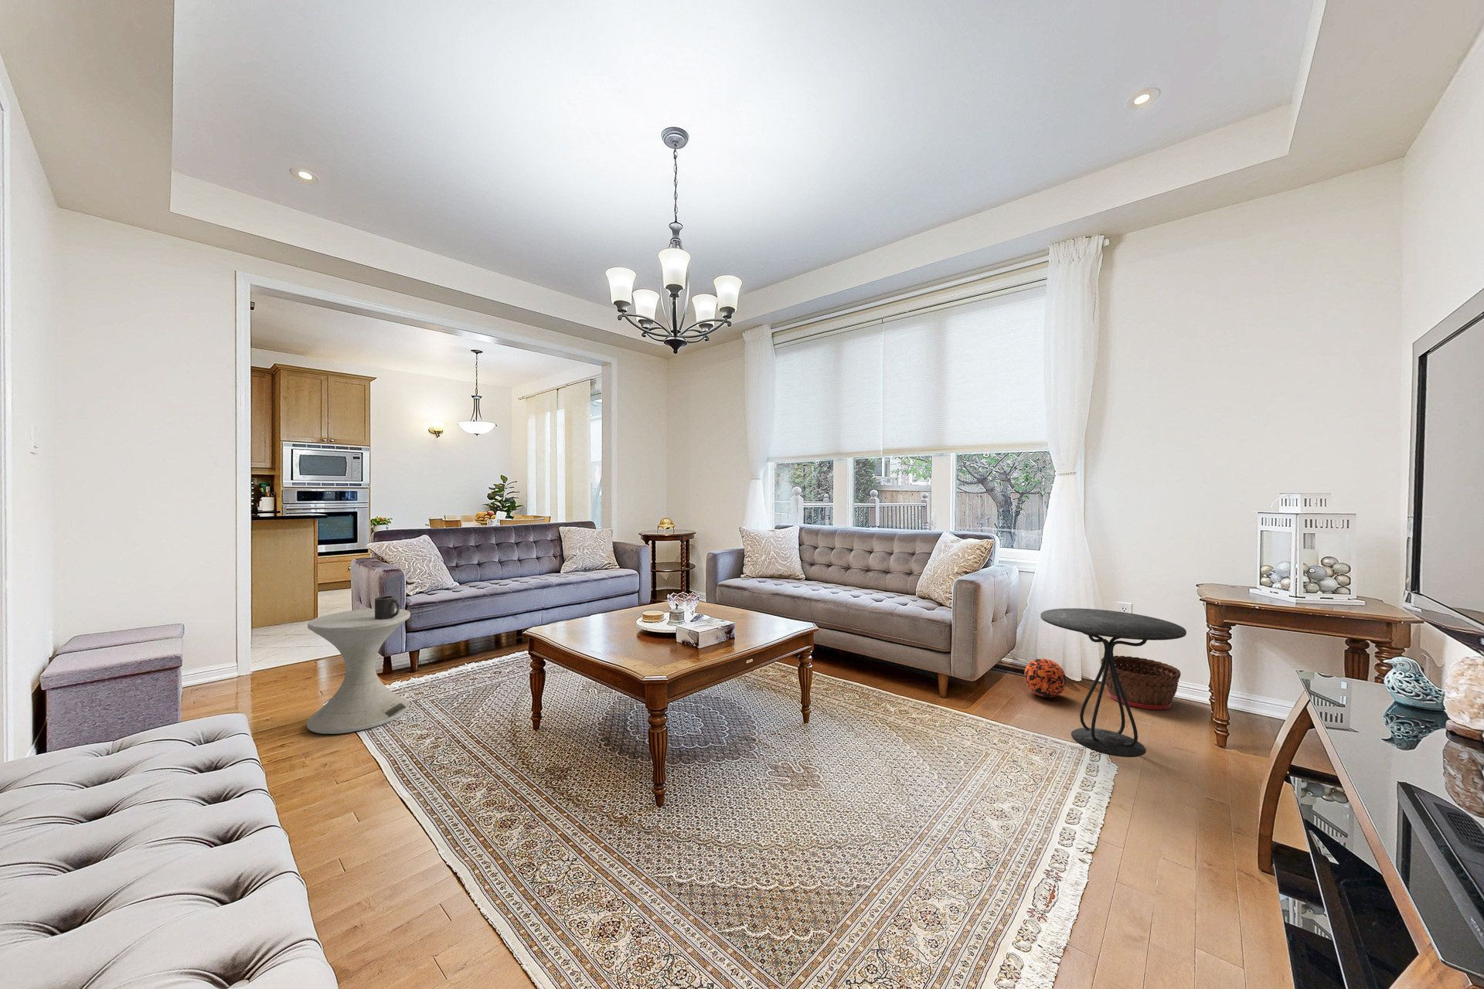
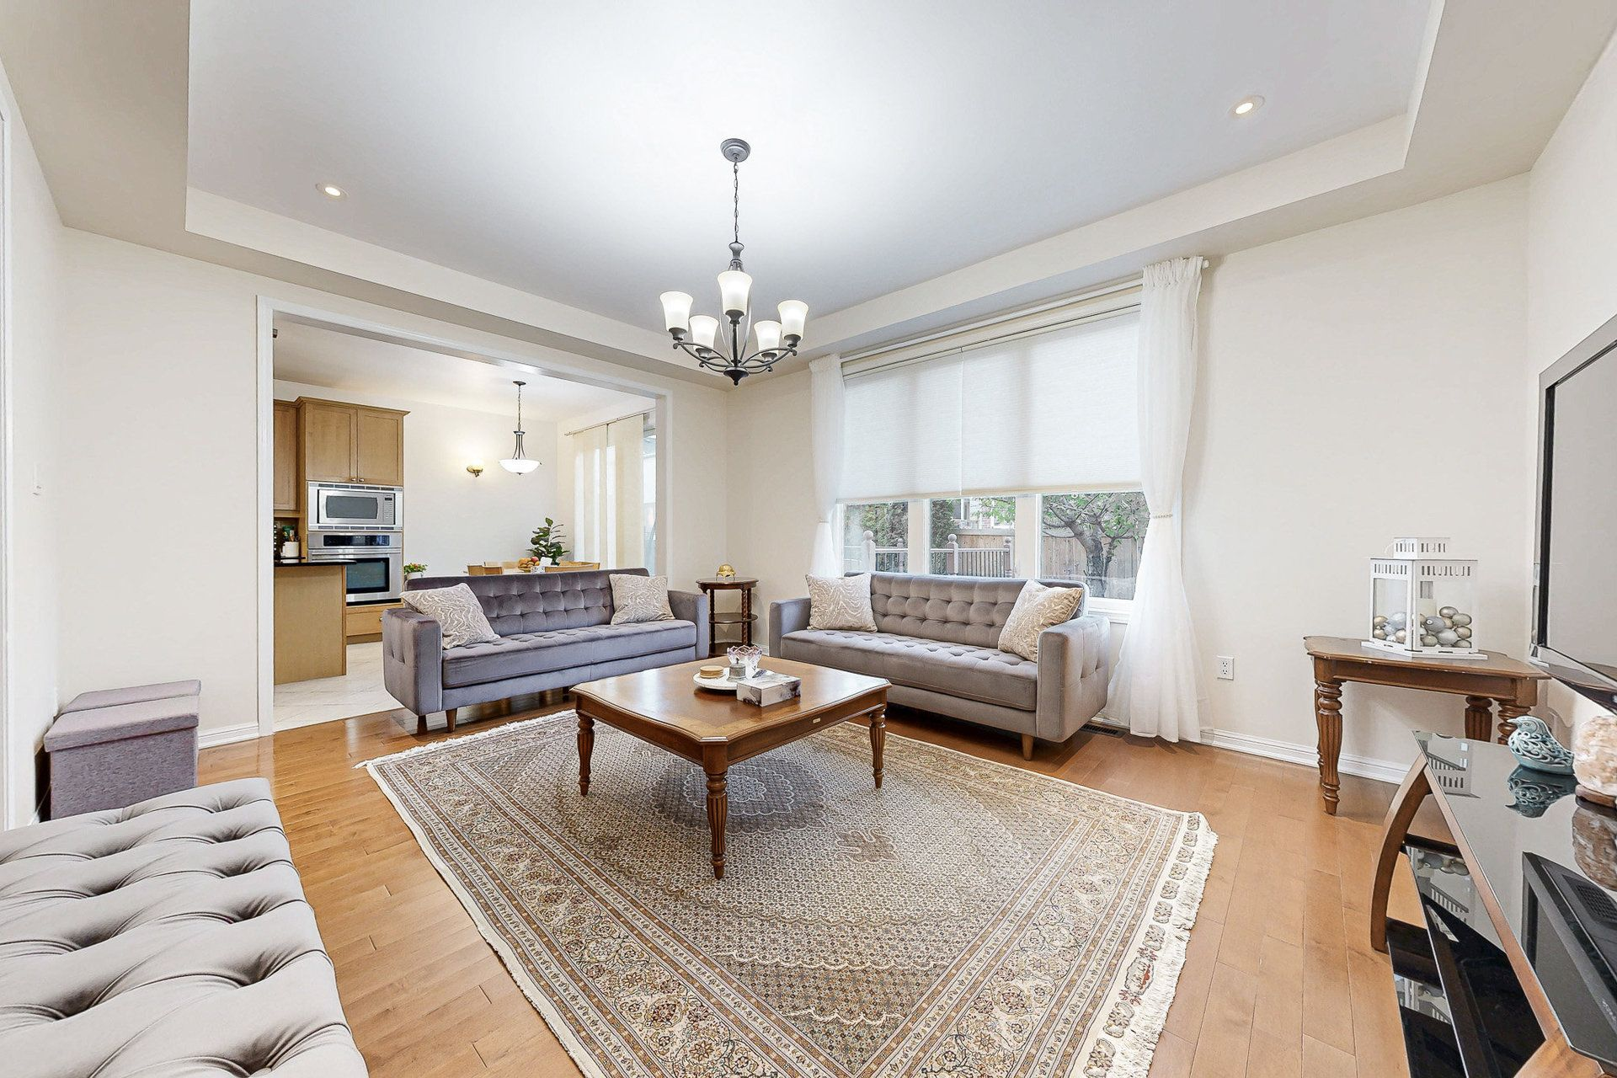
- side table (1105, 680)
- side table (360, 666)
- basket (1138, 682)
- mug (388, 607)
- decorative ball (1045, 678)
